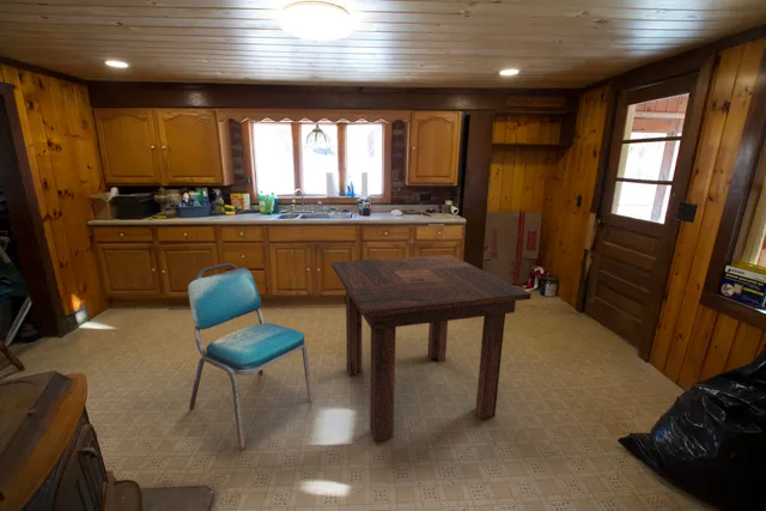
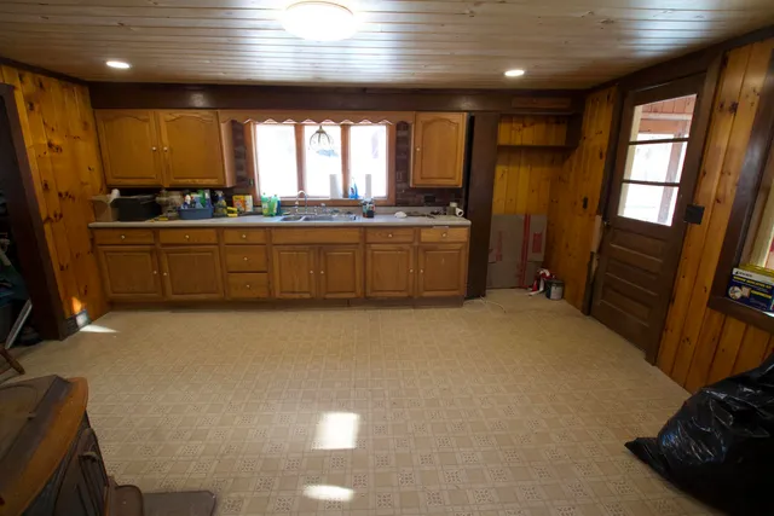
- dining chair (248, 341)
- dining table (412, 324)
